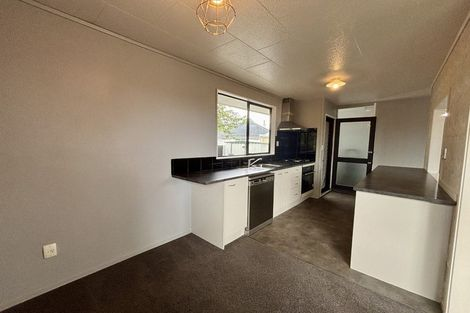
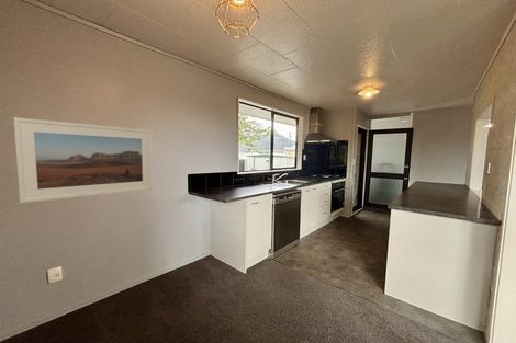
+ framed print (97, 160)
